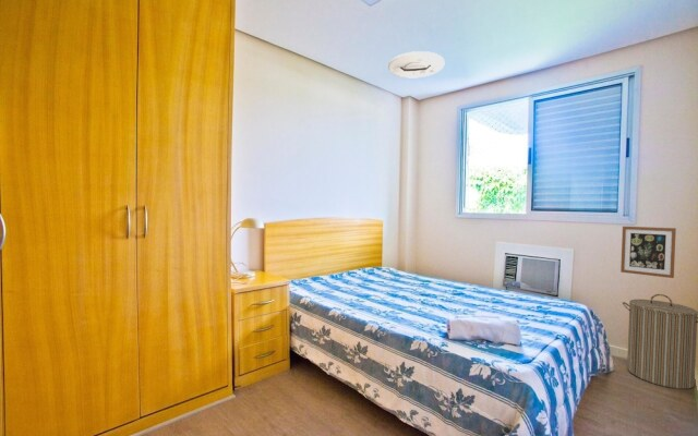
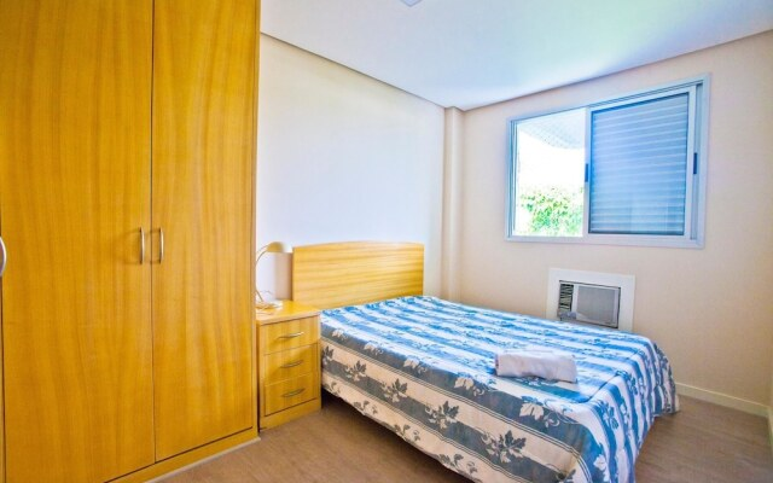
- ceiling light (416, 65)
- wall art (647, 251)
- laundry hamper (660, 335)
